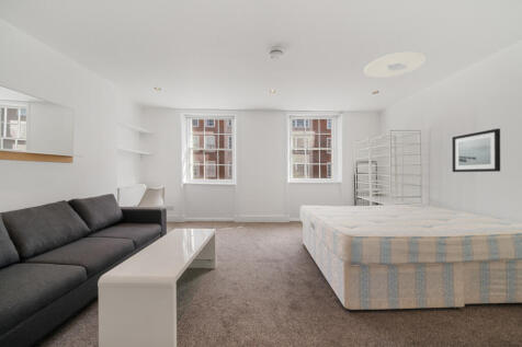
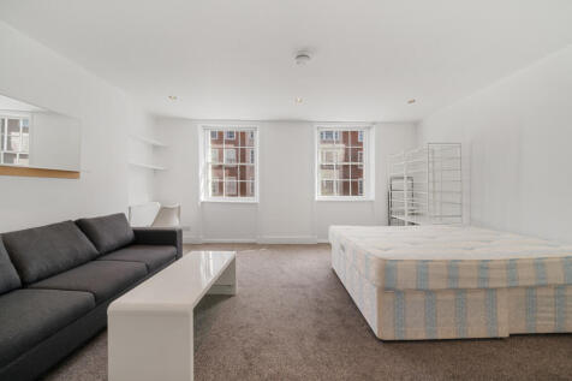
- ceiling light (393, 63)
- wall art (474, 152)
